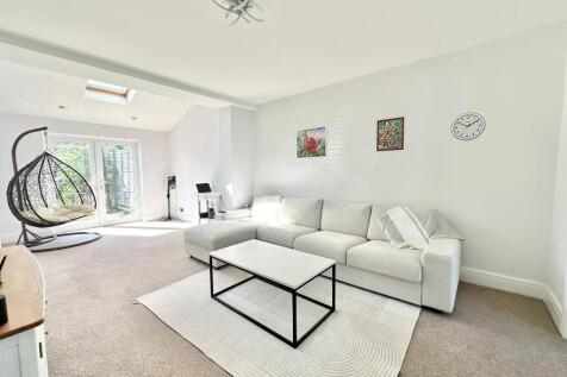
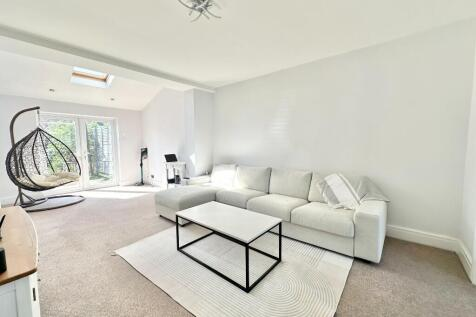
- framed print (390, 134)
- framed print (311, 143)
- wall clock (467, 126)
